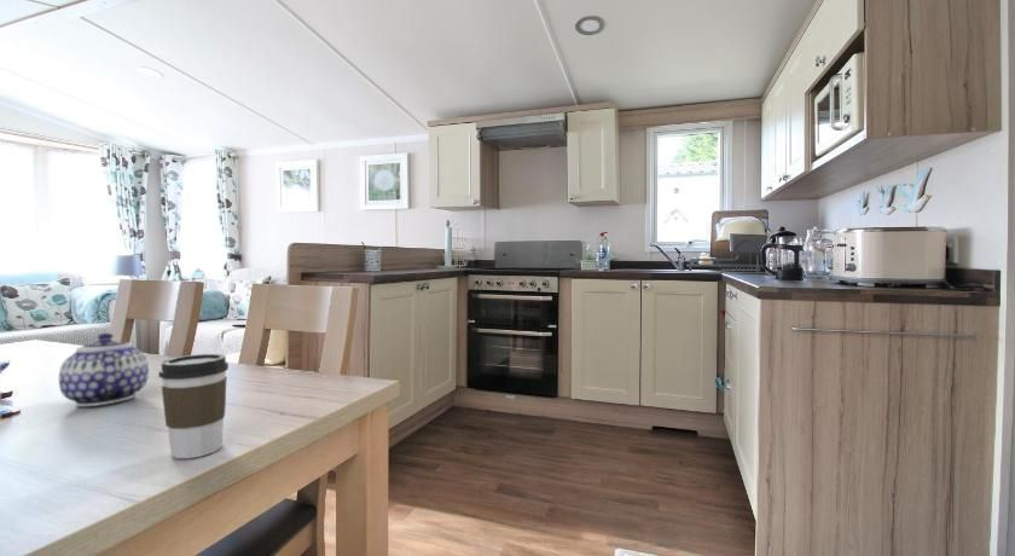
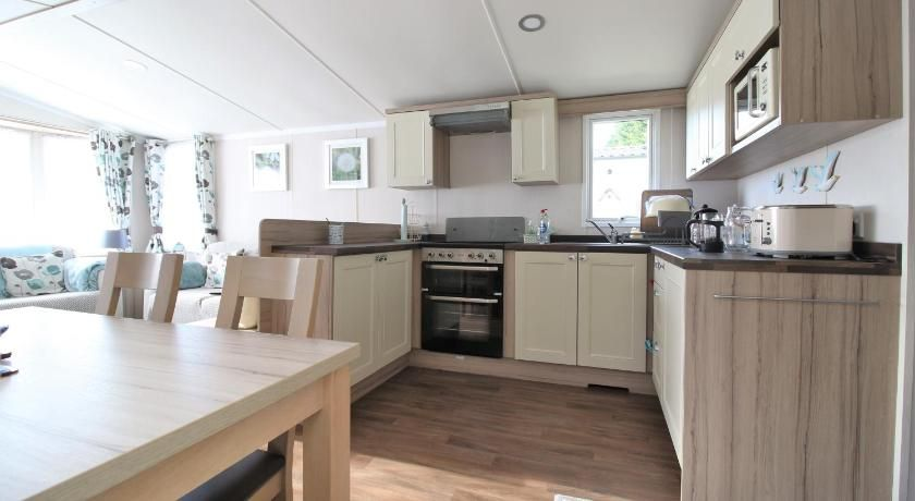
- teapot (105, 366)
- coffee cup (196, 404)
